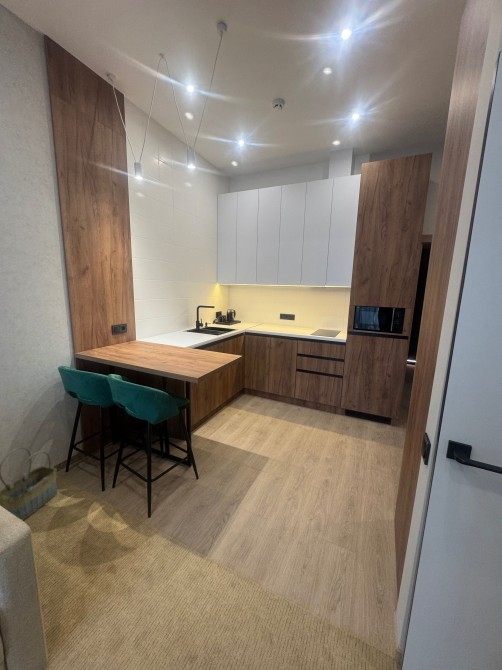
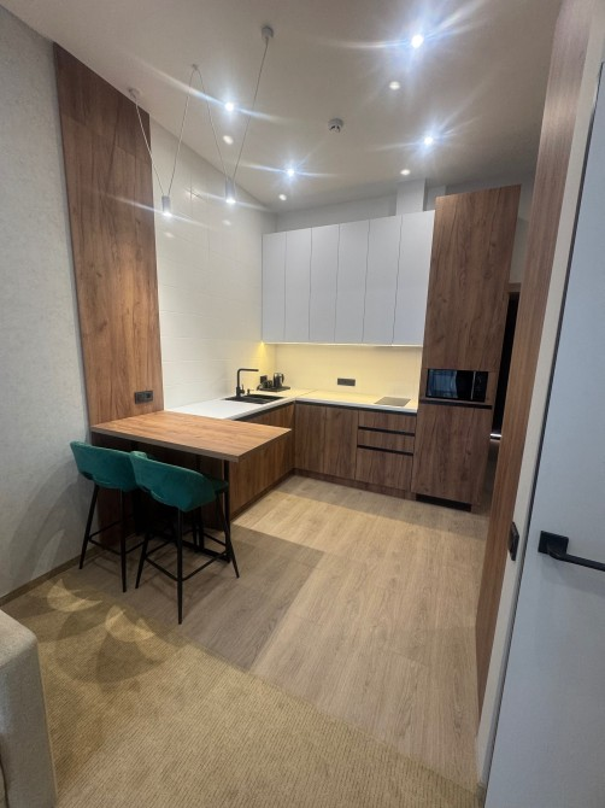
- basket (28, 478)
